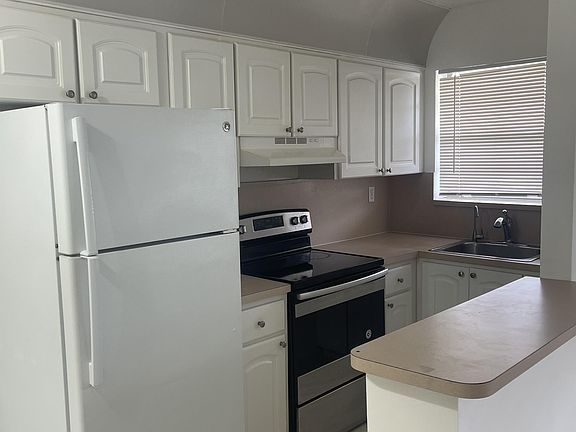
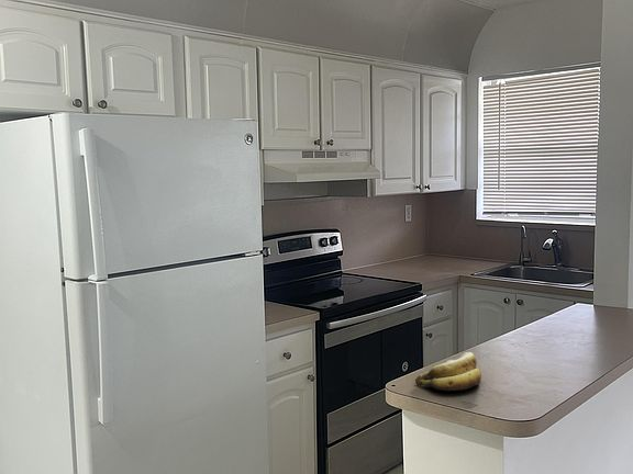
+ banana (446, 365)
